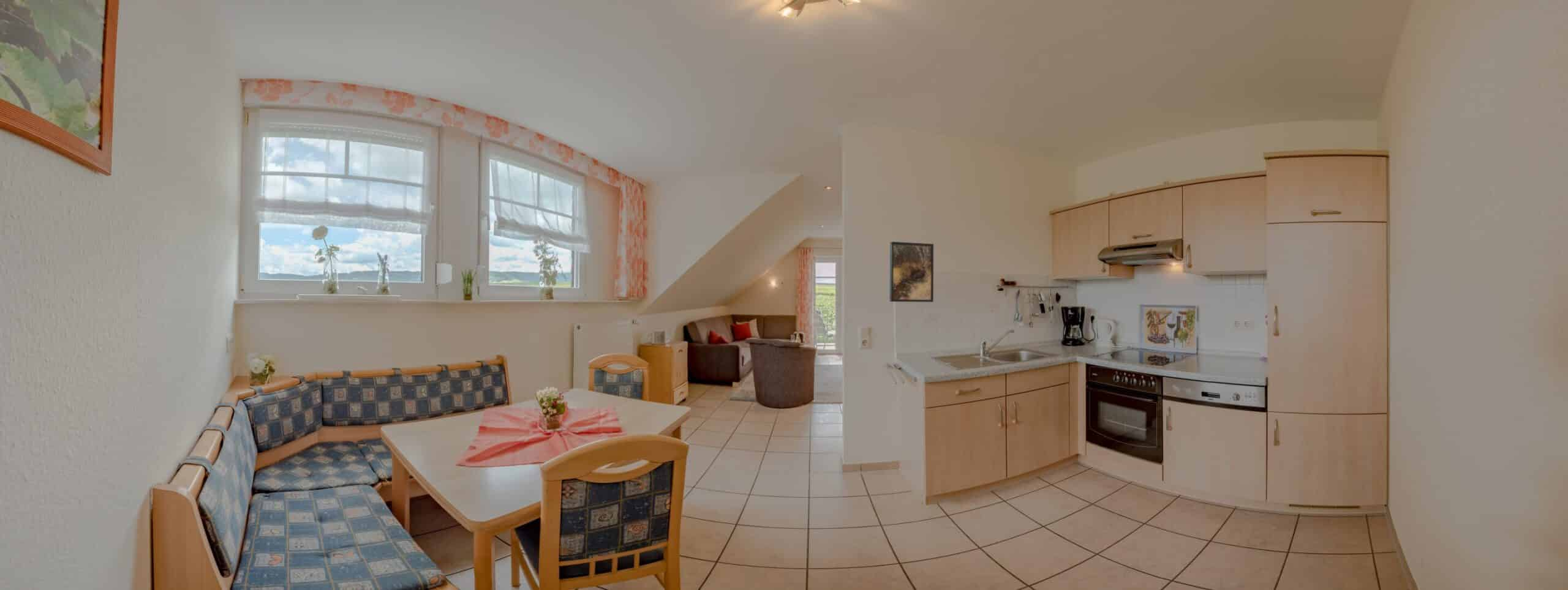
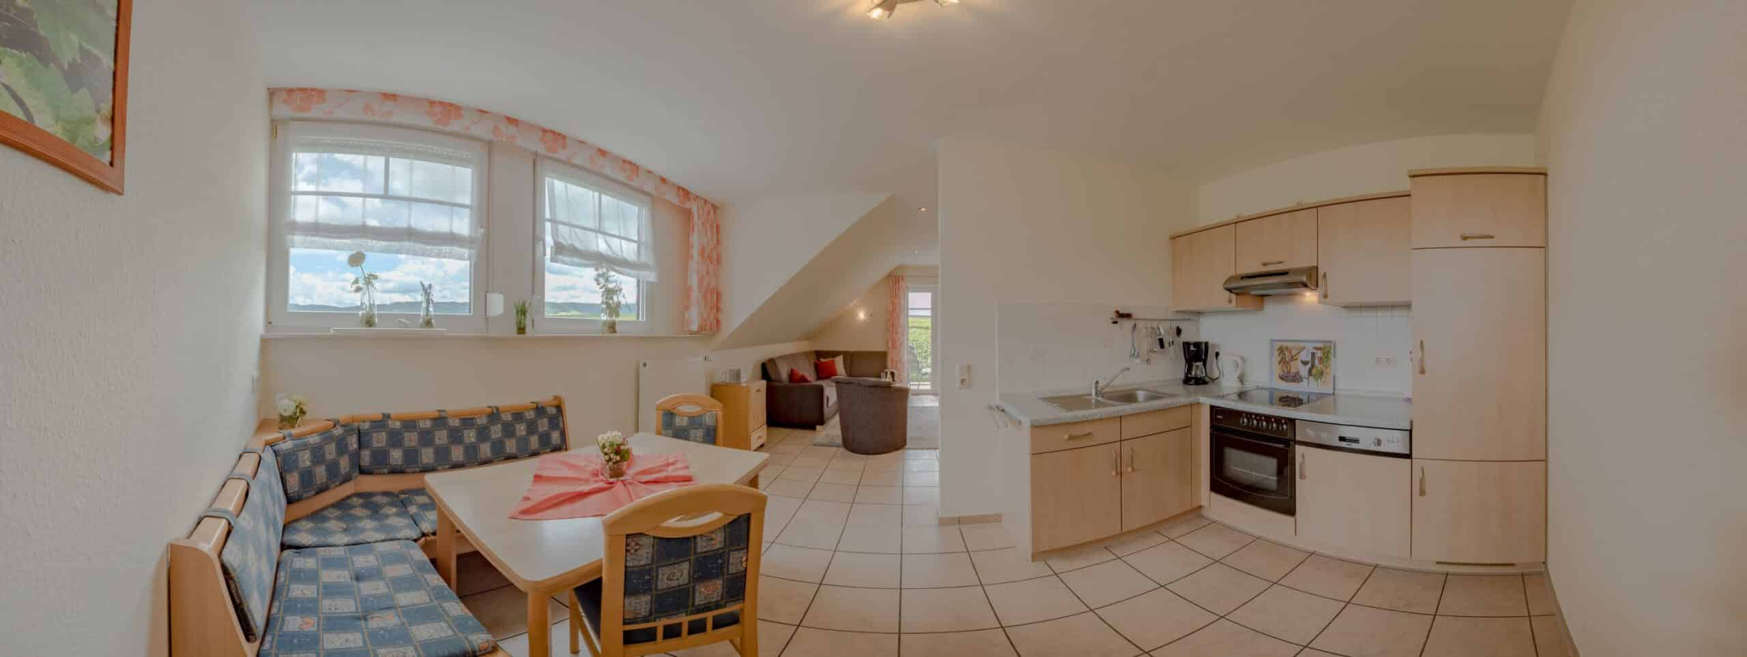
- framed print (911, 272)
